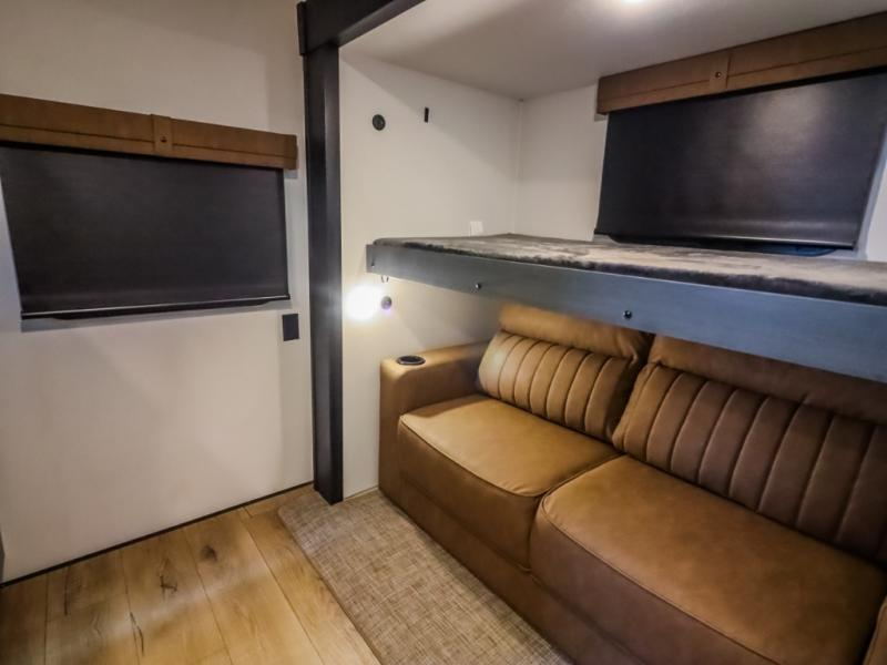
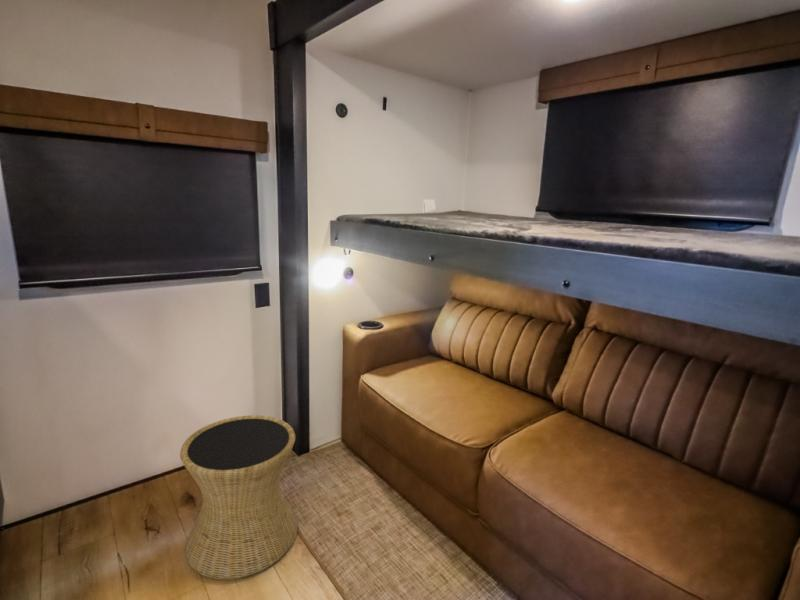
+ side table (242, 489)
